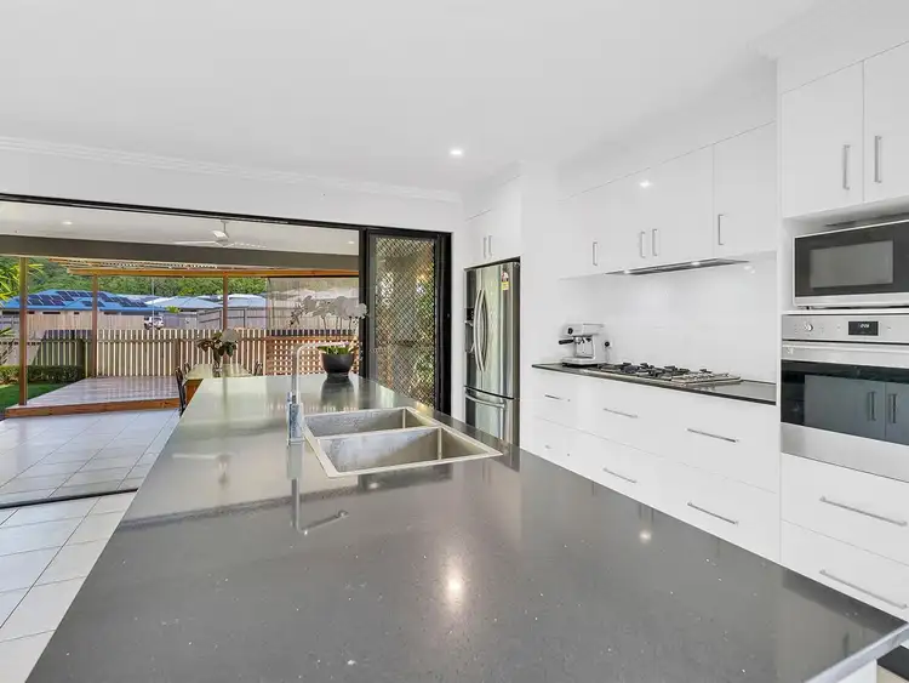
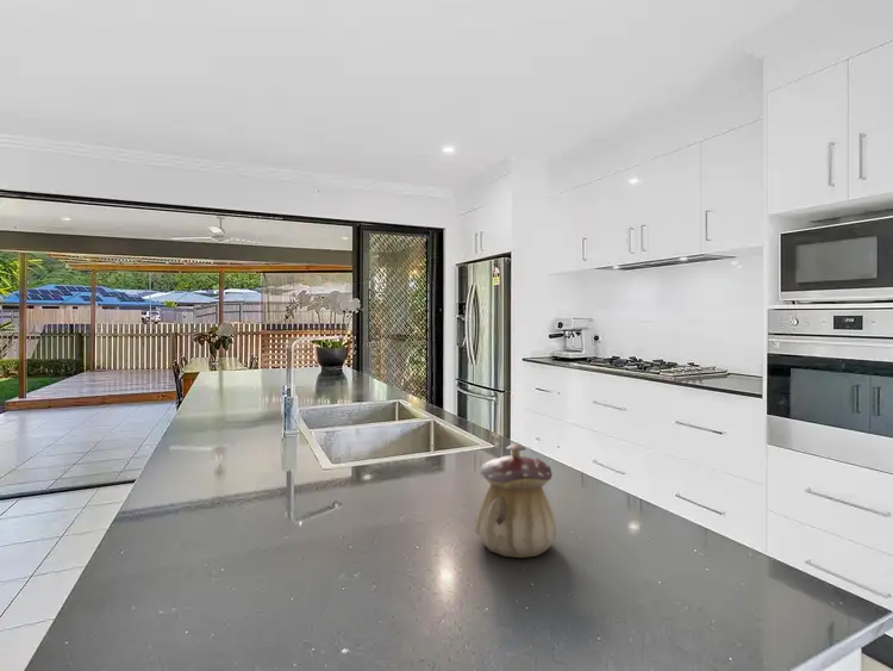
+ teapot (513, 495)
